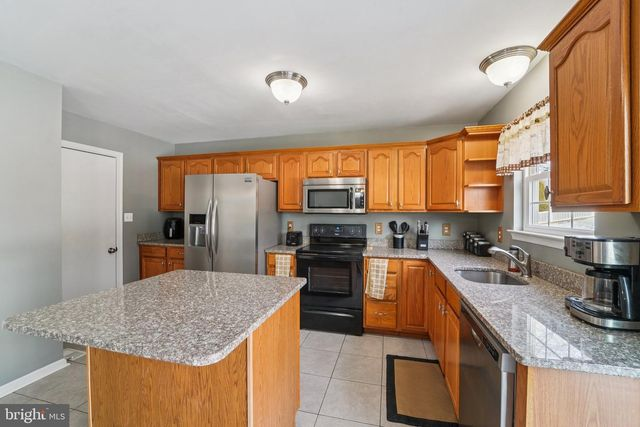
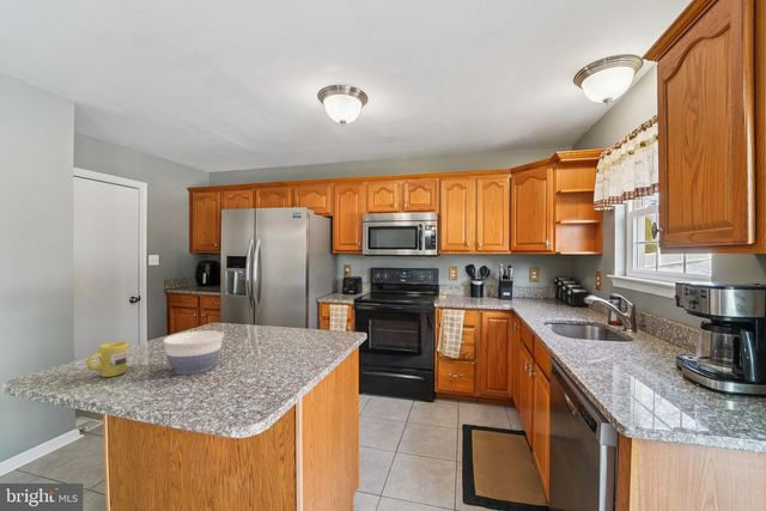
+ mug (107, 360)
+ bowl (194, 352)
